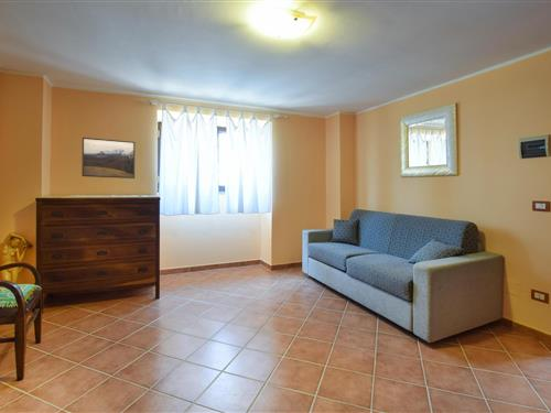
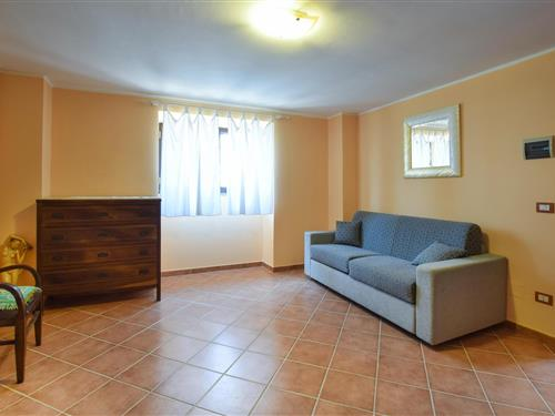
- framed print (109, 159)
